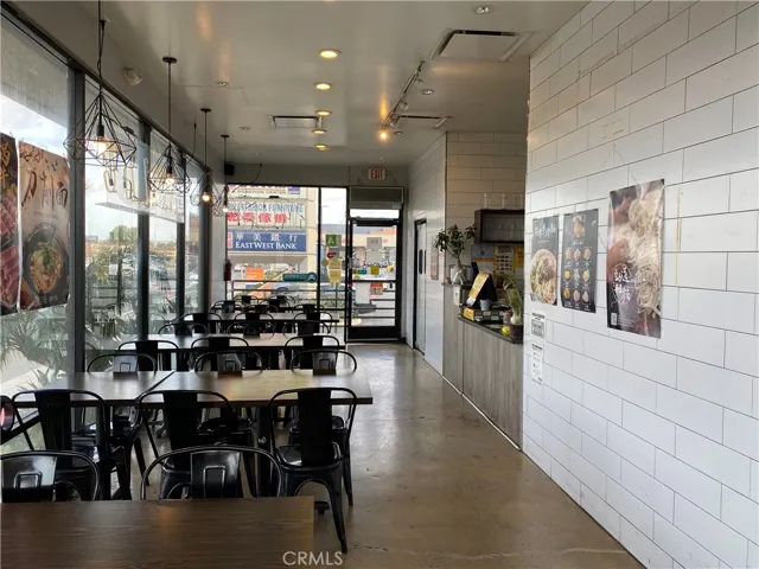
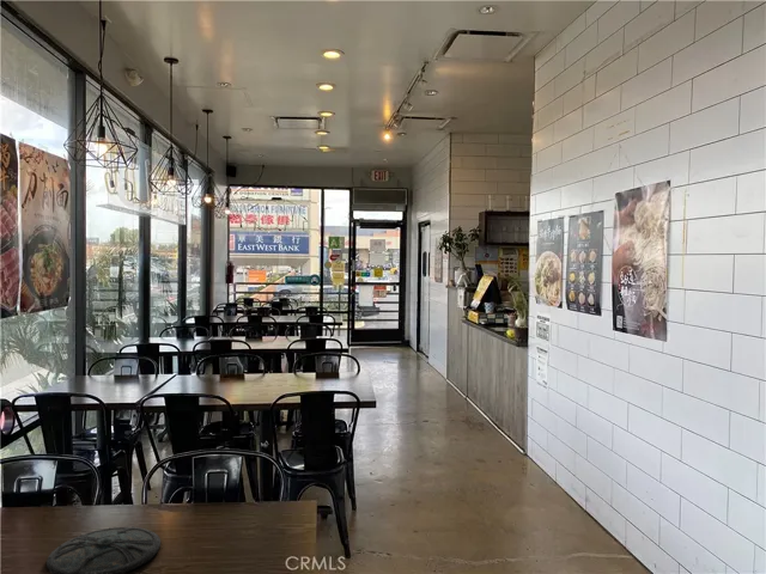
+ plate (105, 545)
